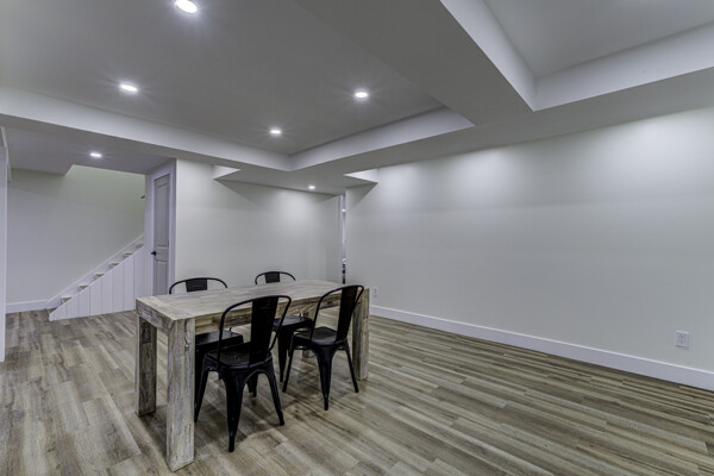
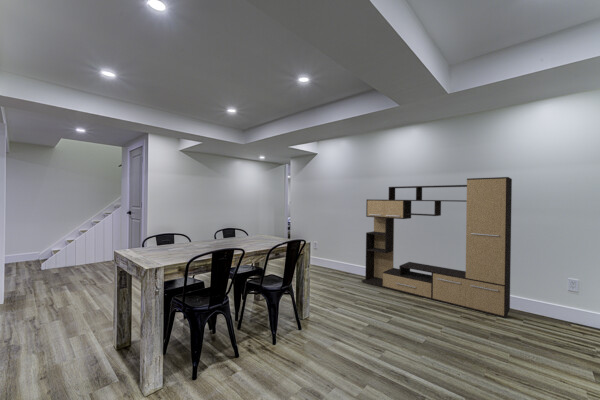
+ media console (426, 215)
